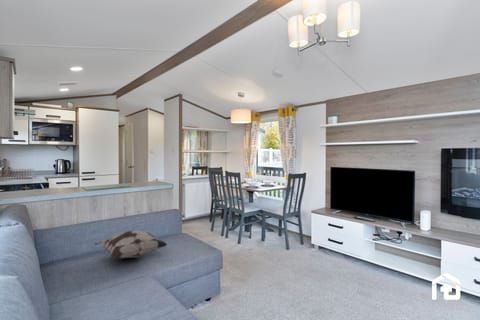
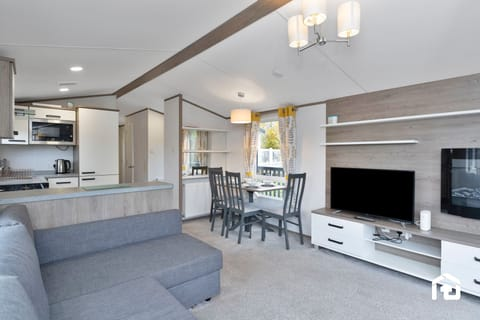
- decorative pillow (130, 243)
